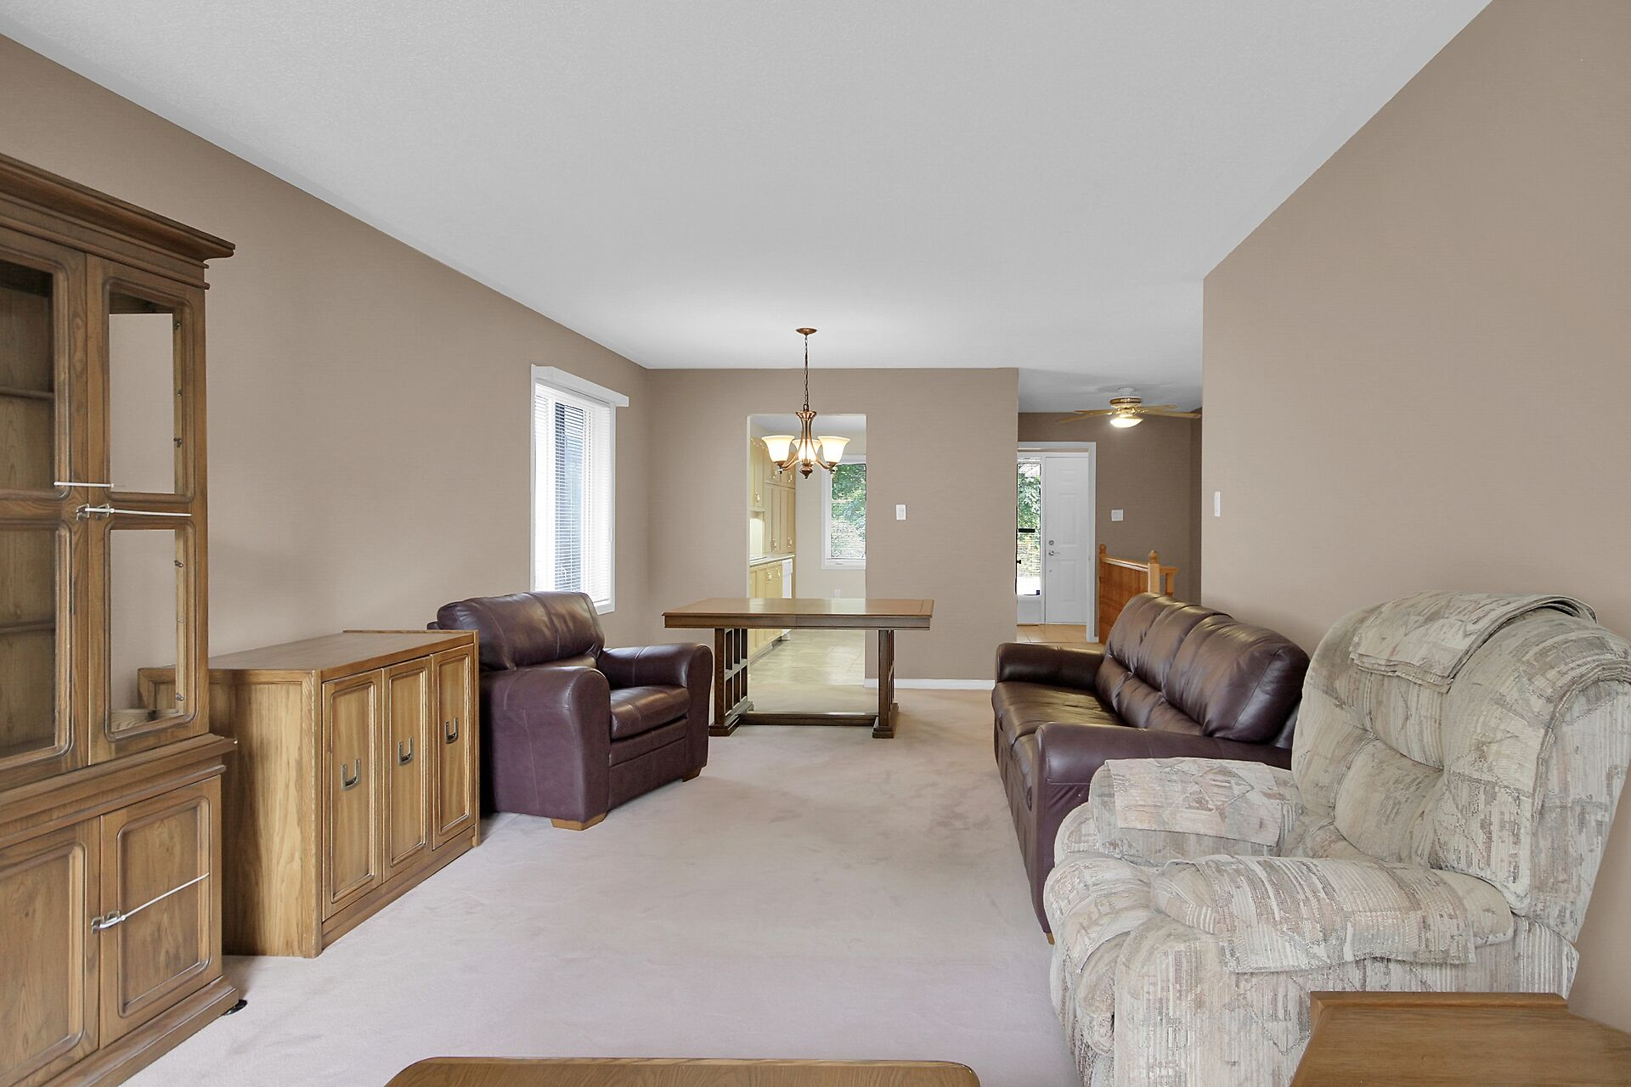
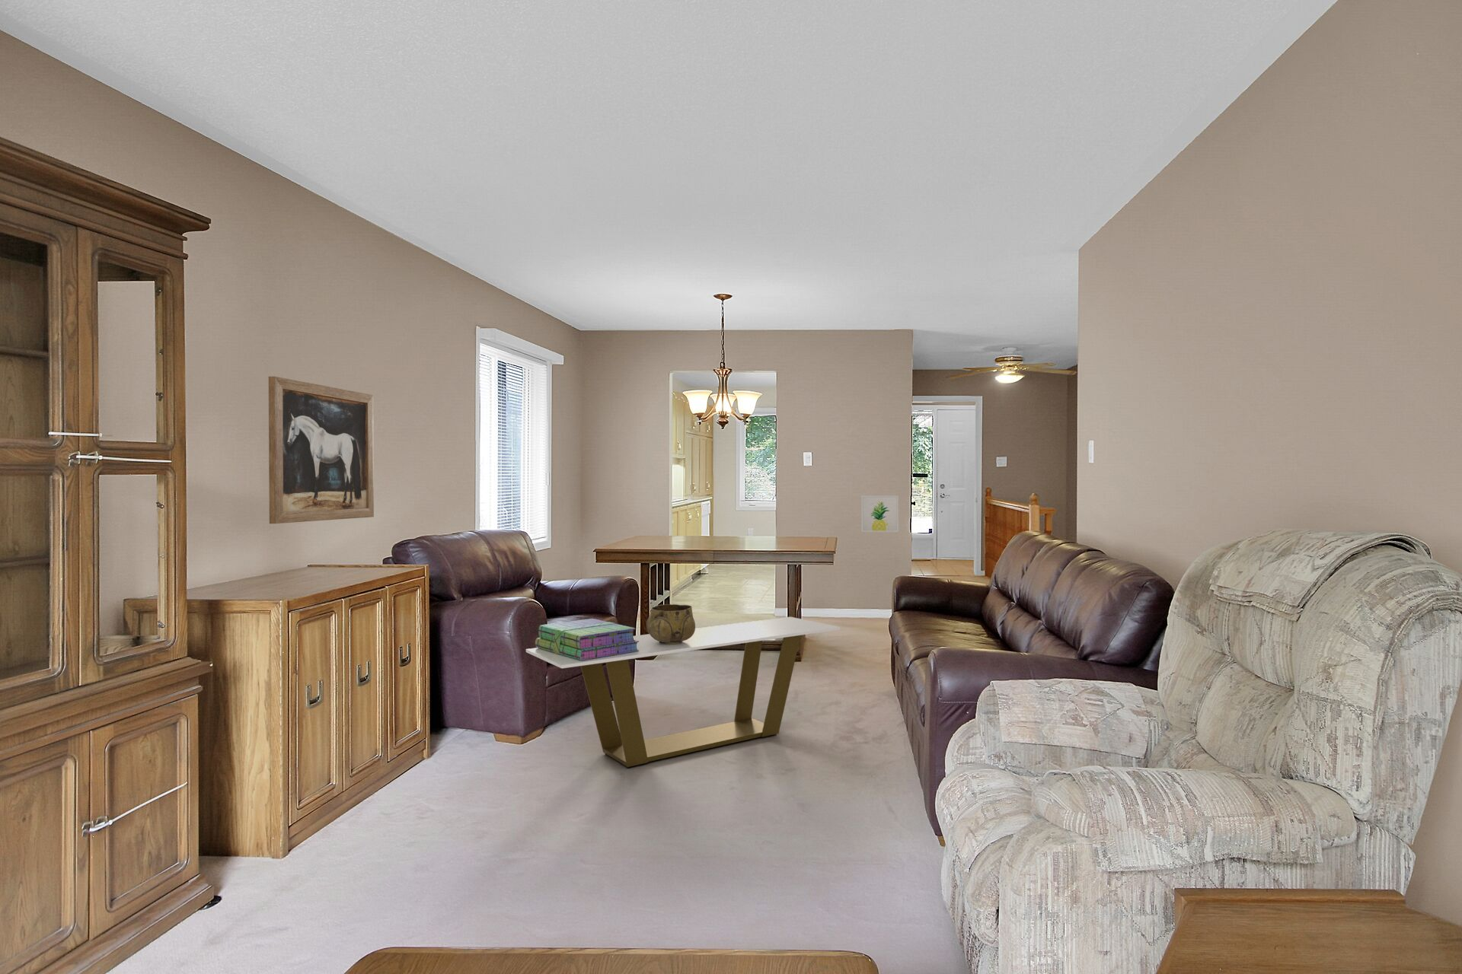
+ wall art (879, 513)
+ coffee table (699, 728)
+ stack of books (586, 637)
+ wall art (326, 452)
+ decorative bowl (671, 624)
